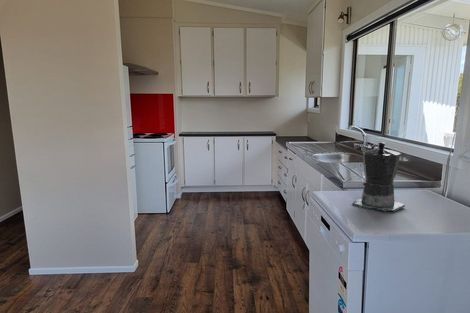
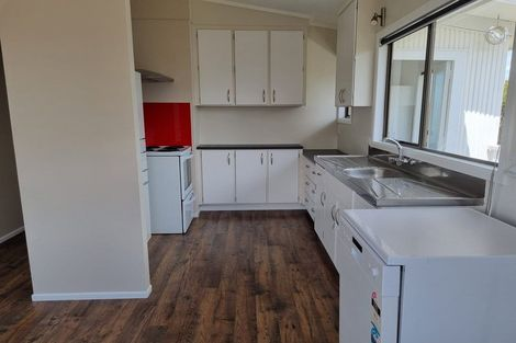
- coffee maker (379, 174)
